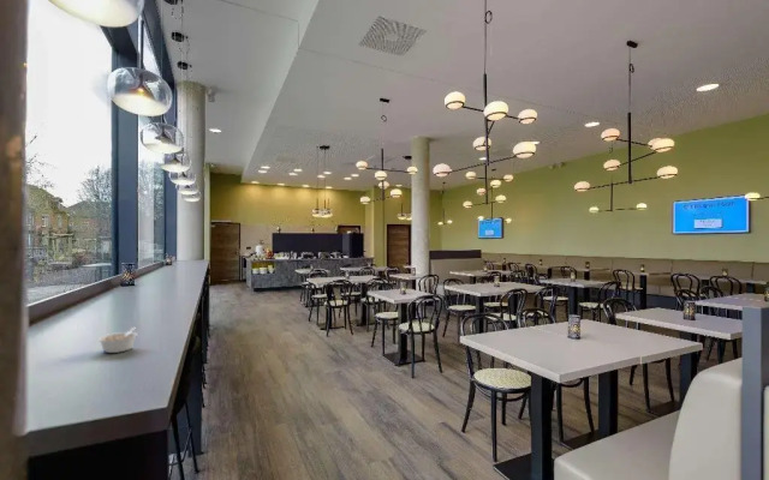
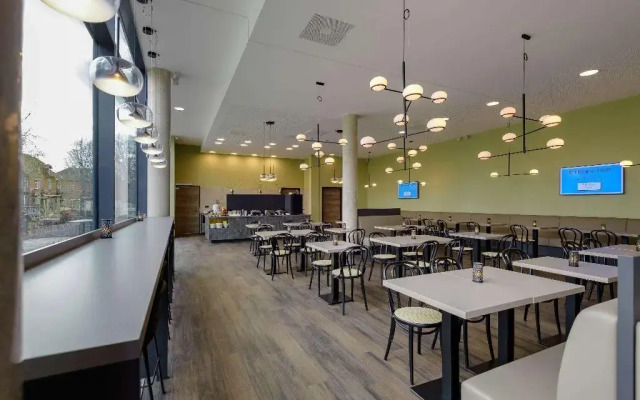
- legume (118, 341)
